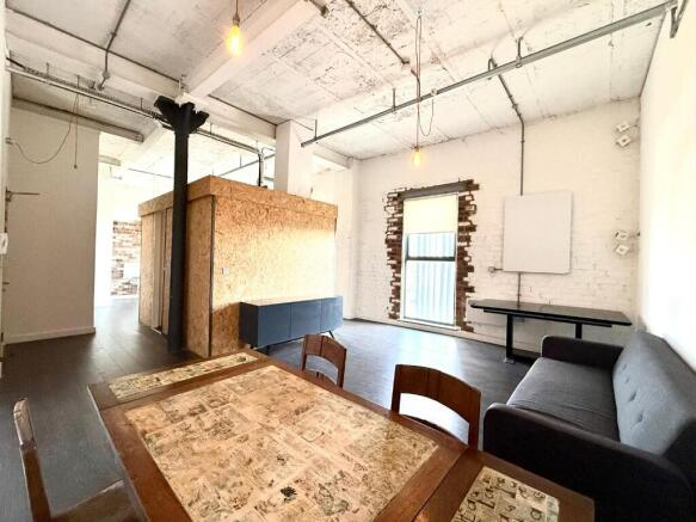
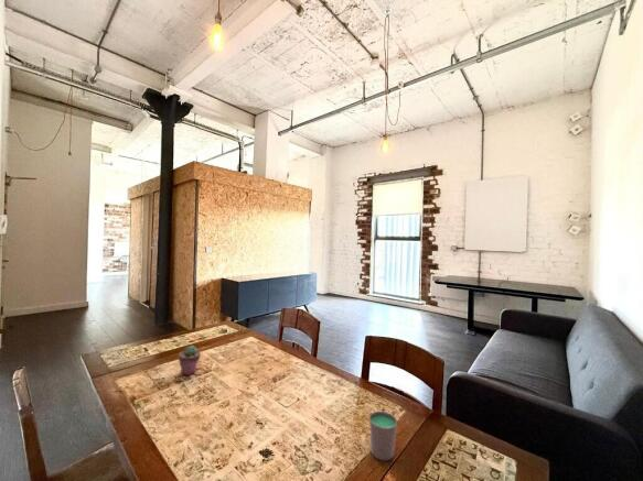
+ potted succulent (189, 359)
+ cup (382, 435)
